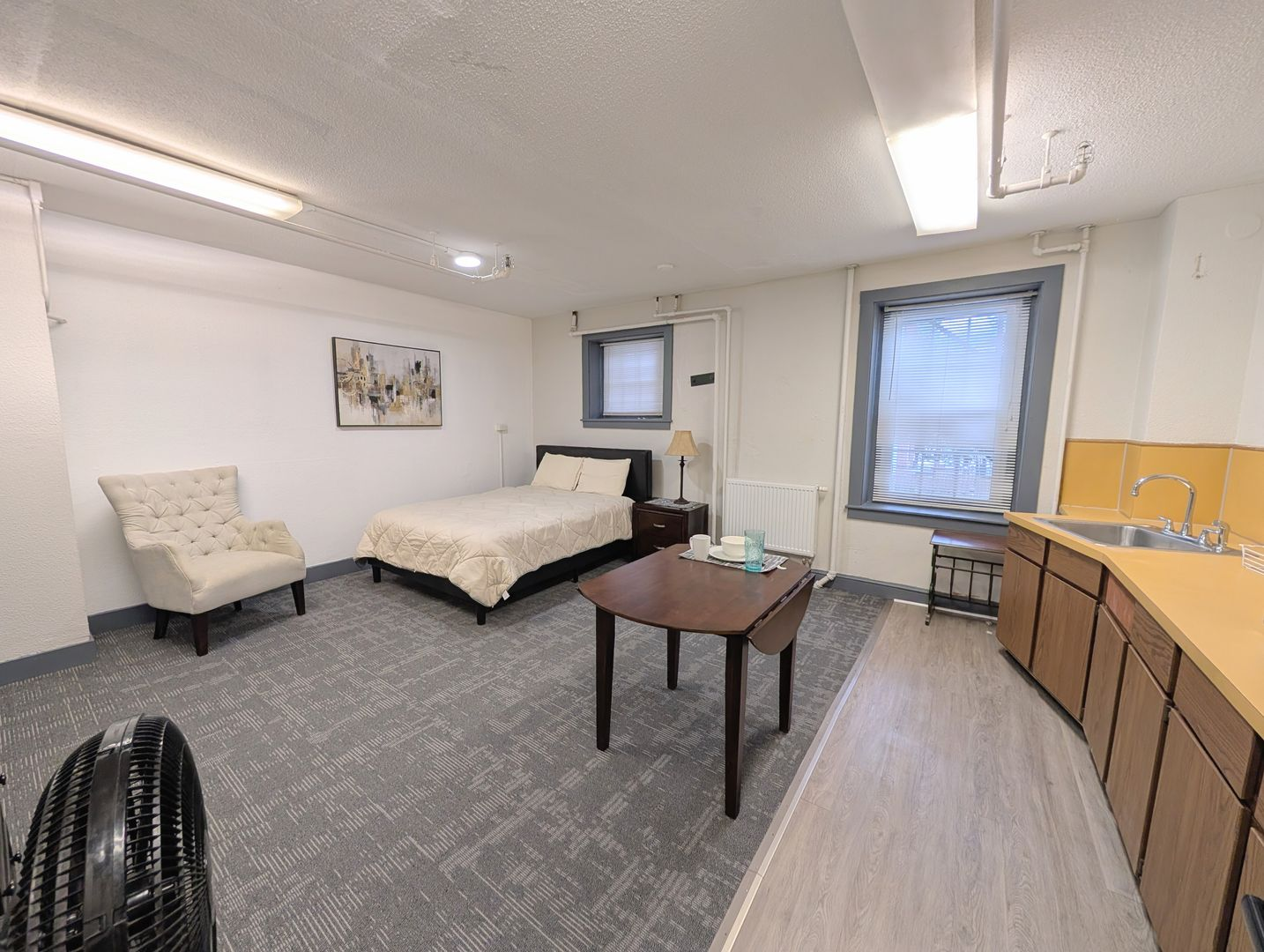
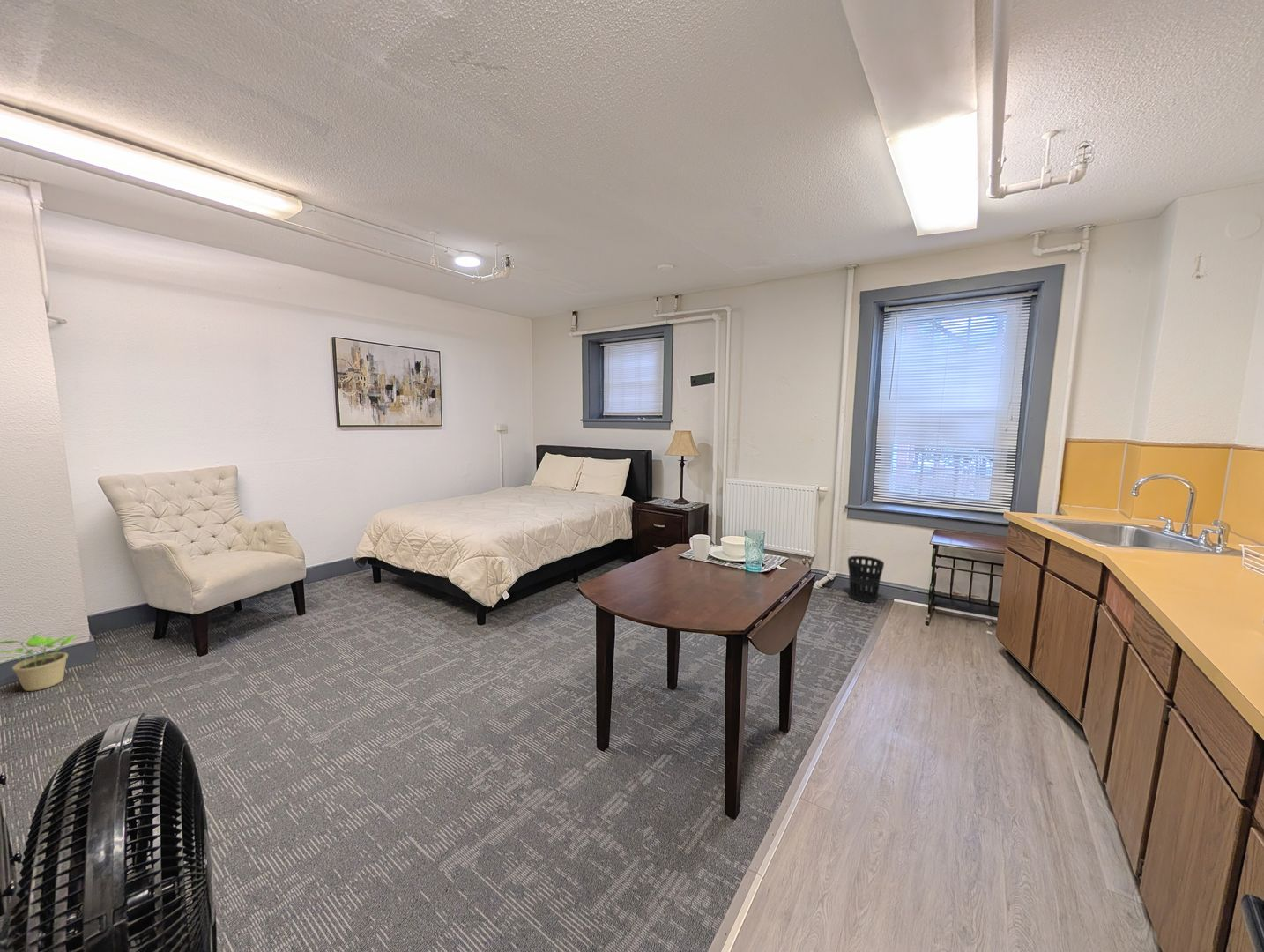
+ potted plant (35, 657)
+ wastebasket (864, 579)
